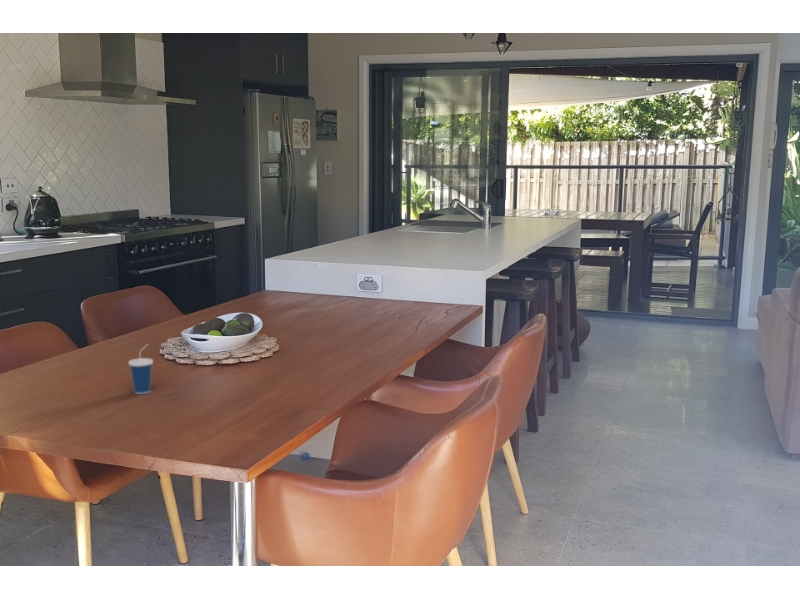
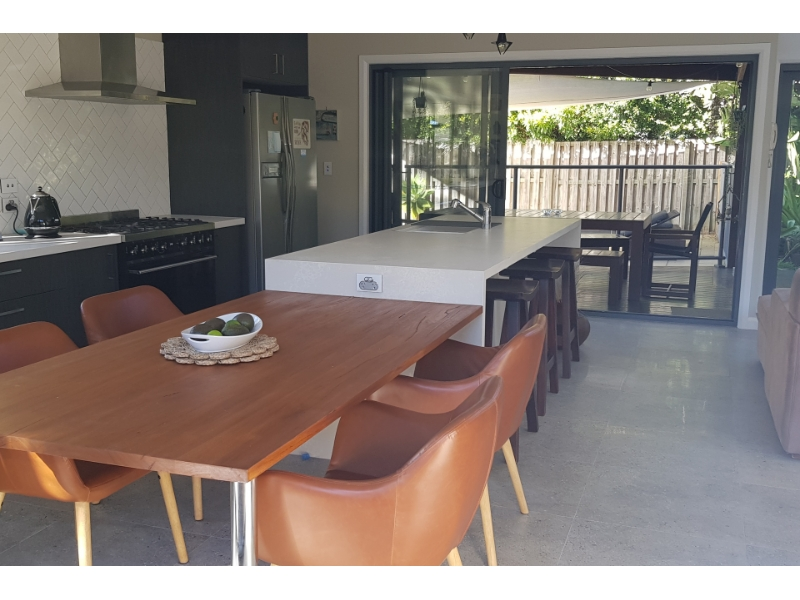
- cup (141, 367)
